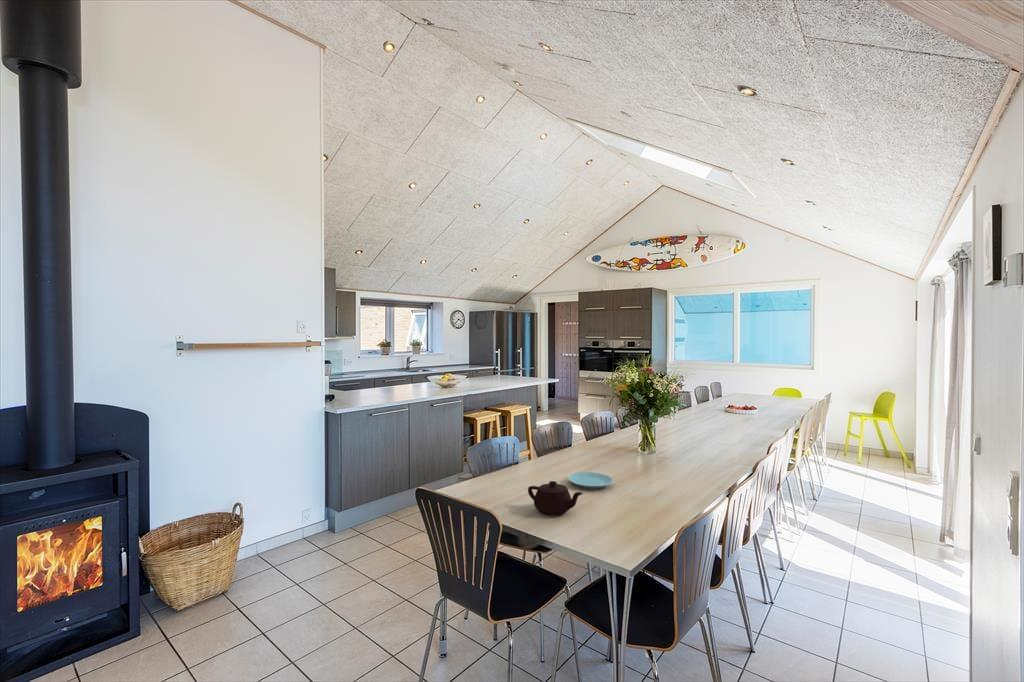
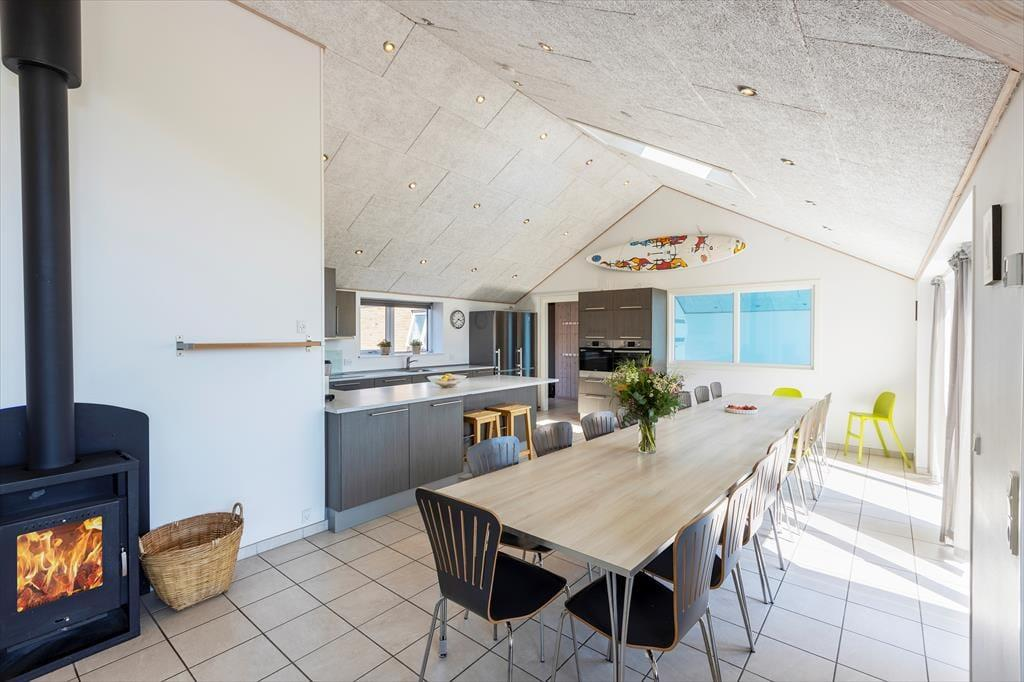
- plate (590, 481)
- teapot (554, 496)
